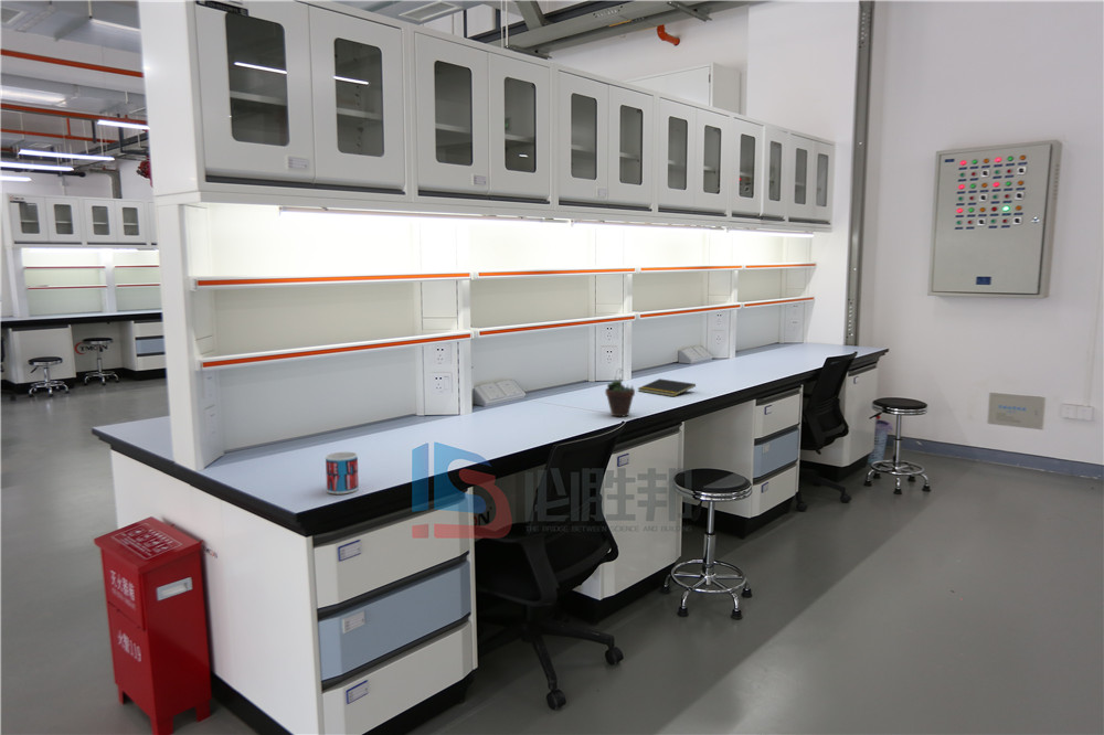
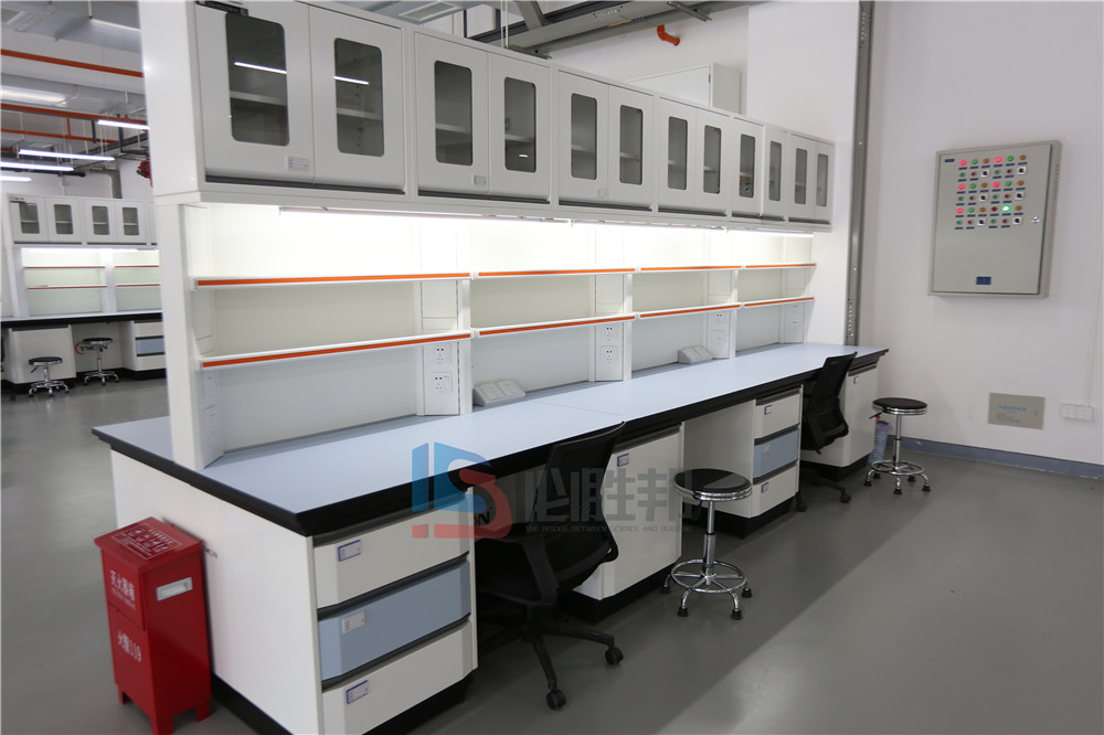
- succulent plant (619, 391)
- notepad (666, 387)
- mug (339, 471)
